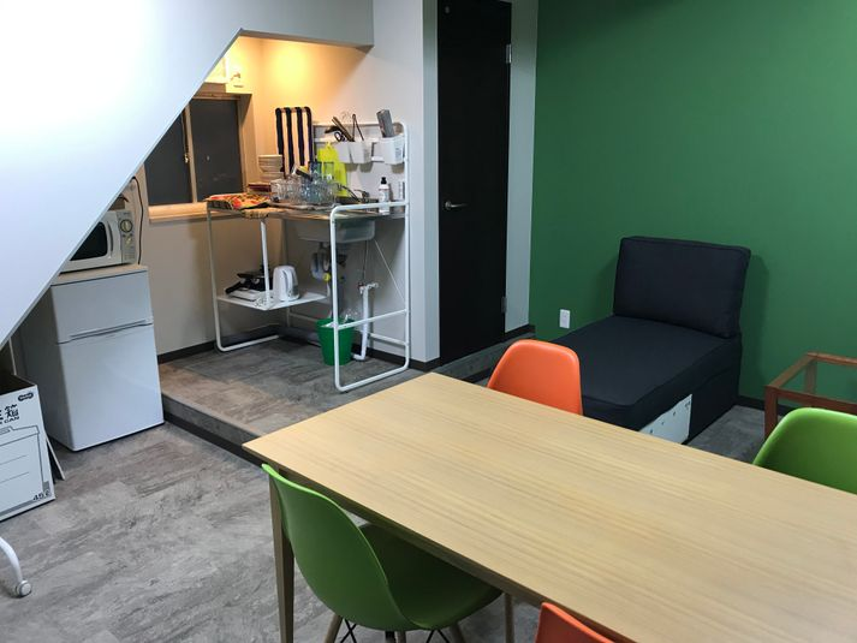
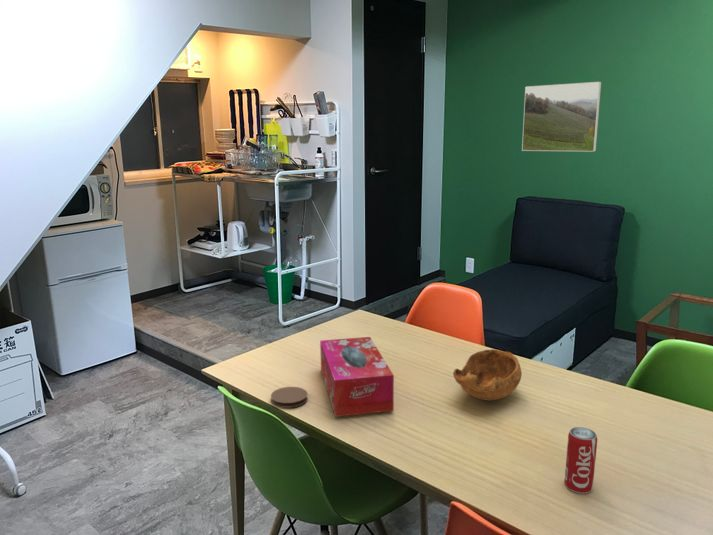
+ coaster (289, 396)
+ tissue box (354, 373)
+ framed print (559, 118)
+ bowl (487, 379)
+ beverage can (580, 459)
